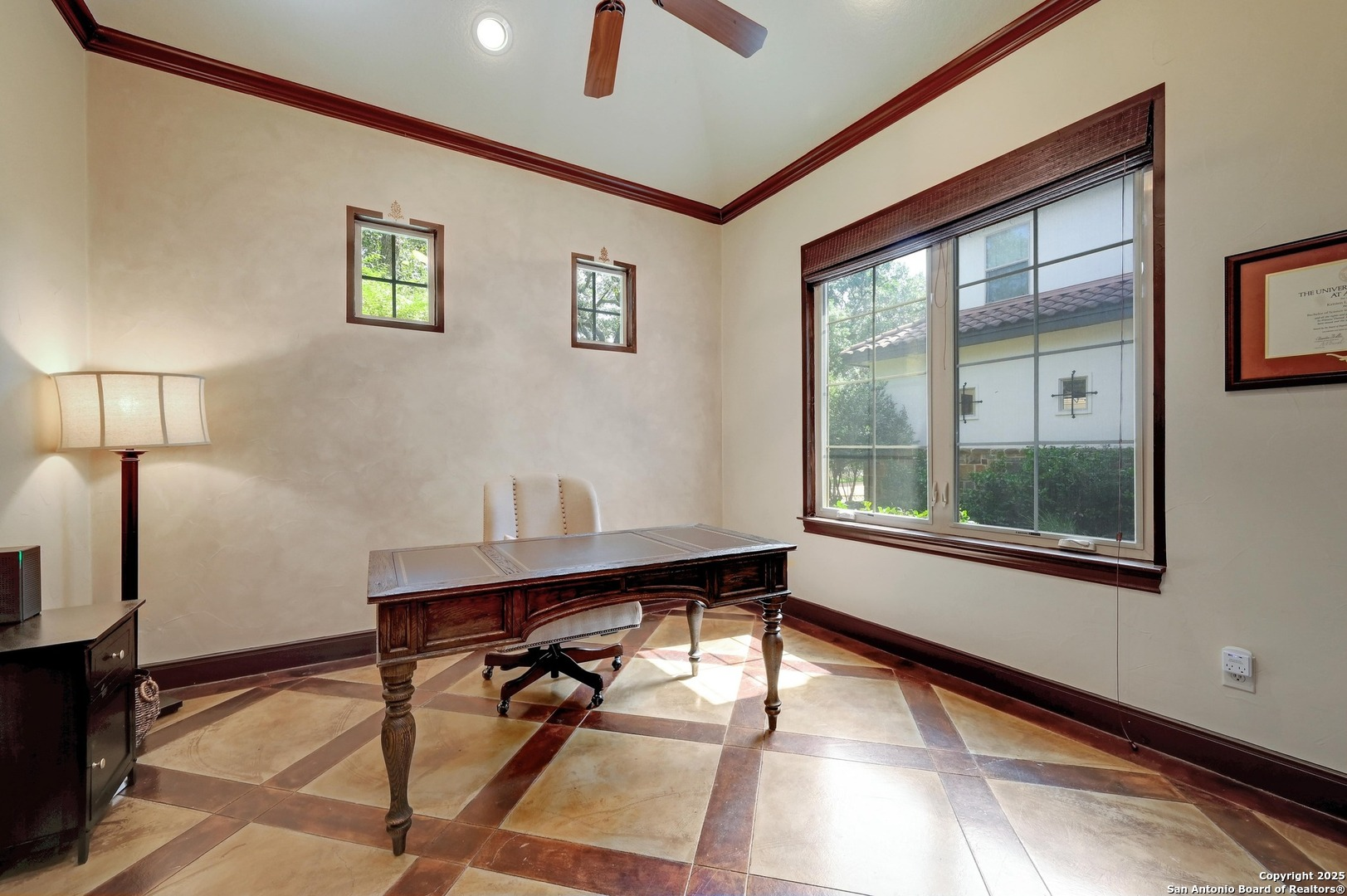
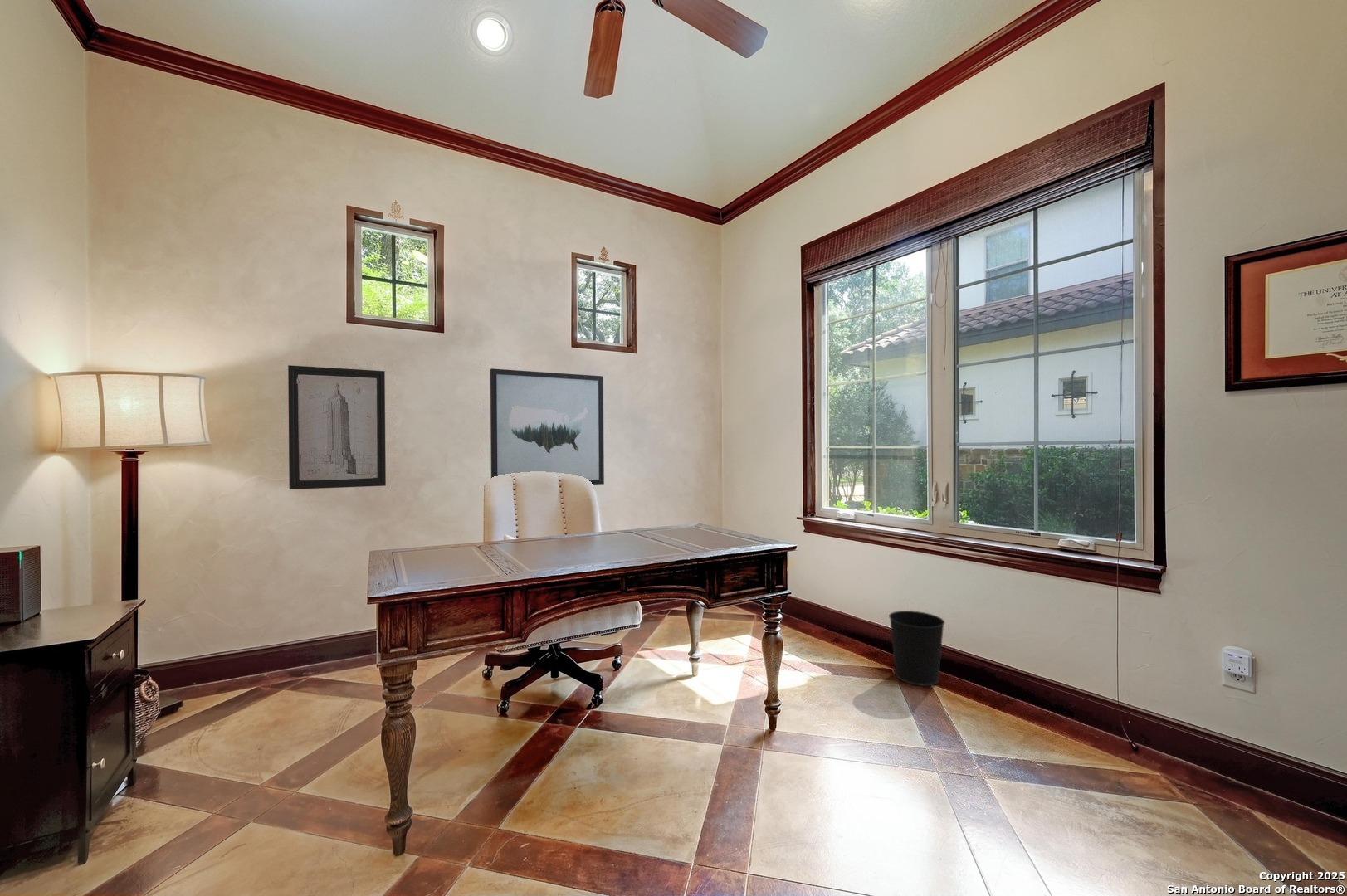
+ wastebasket (916, 648)
+ wall art (549, 429)
+ wall art (339, 427)
